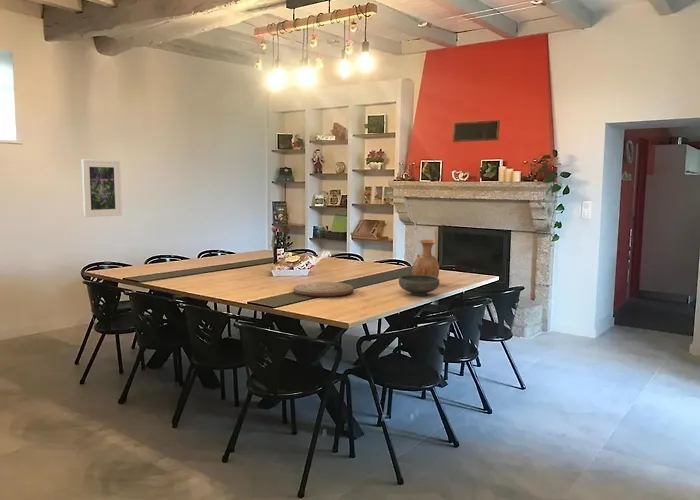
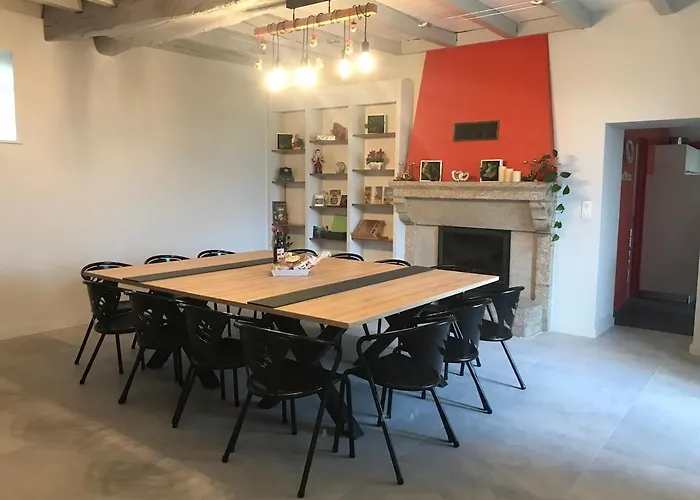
- bowl (418, 285)
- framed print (102, 188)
- vase (426, 261)
- cutting board (323, 289)
